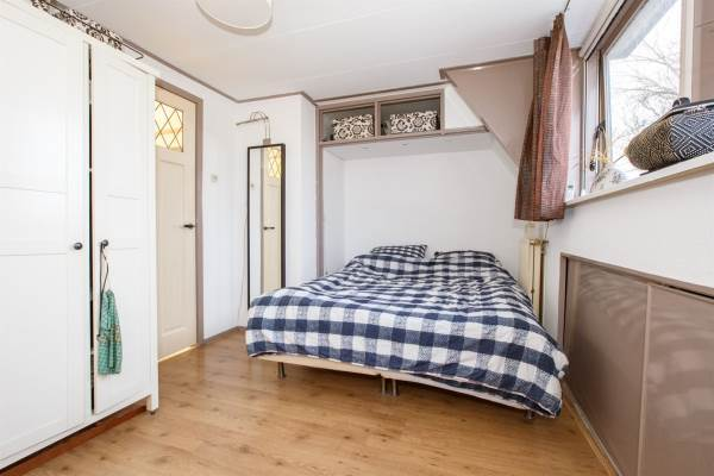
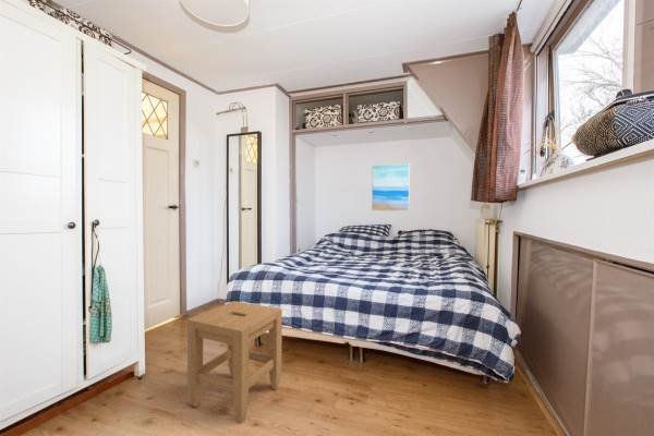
+ stool (237, 354)
+ wall art (390, 187)
